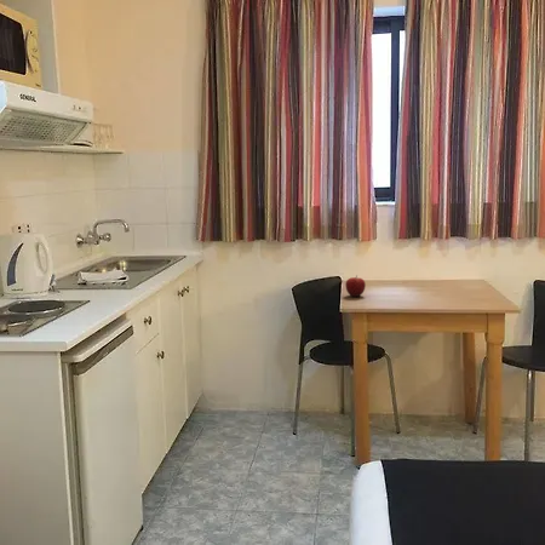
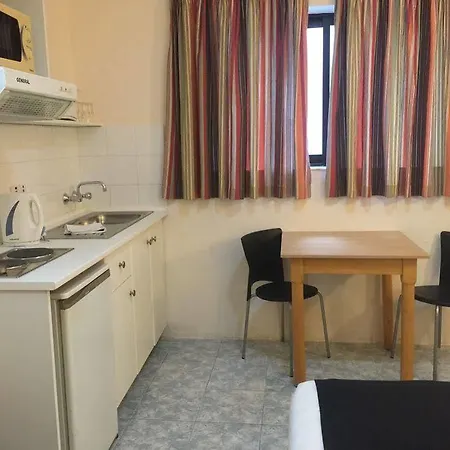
- fruit (355, 286)
